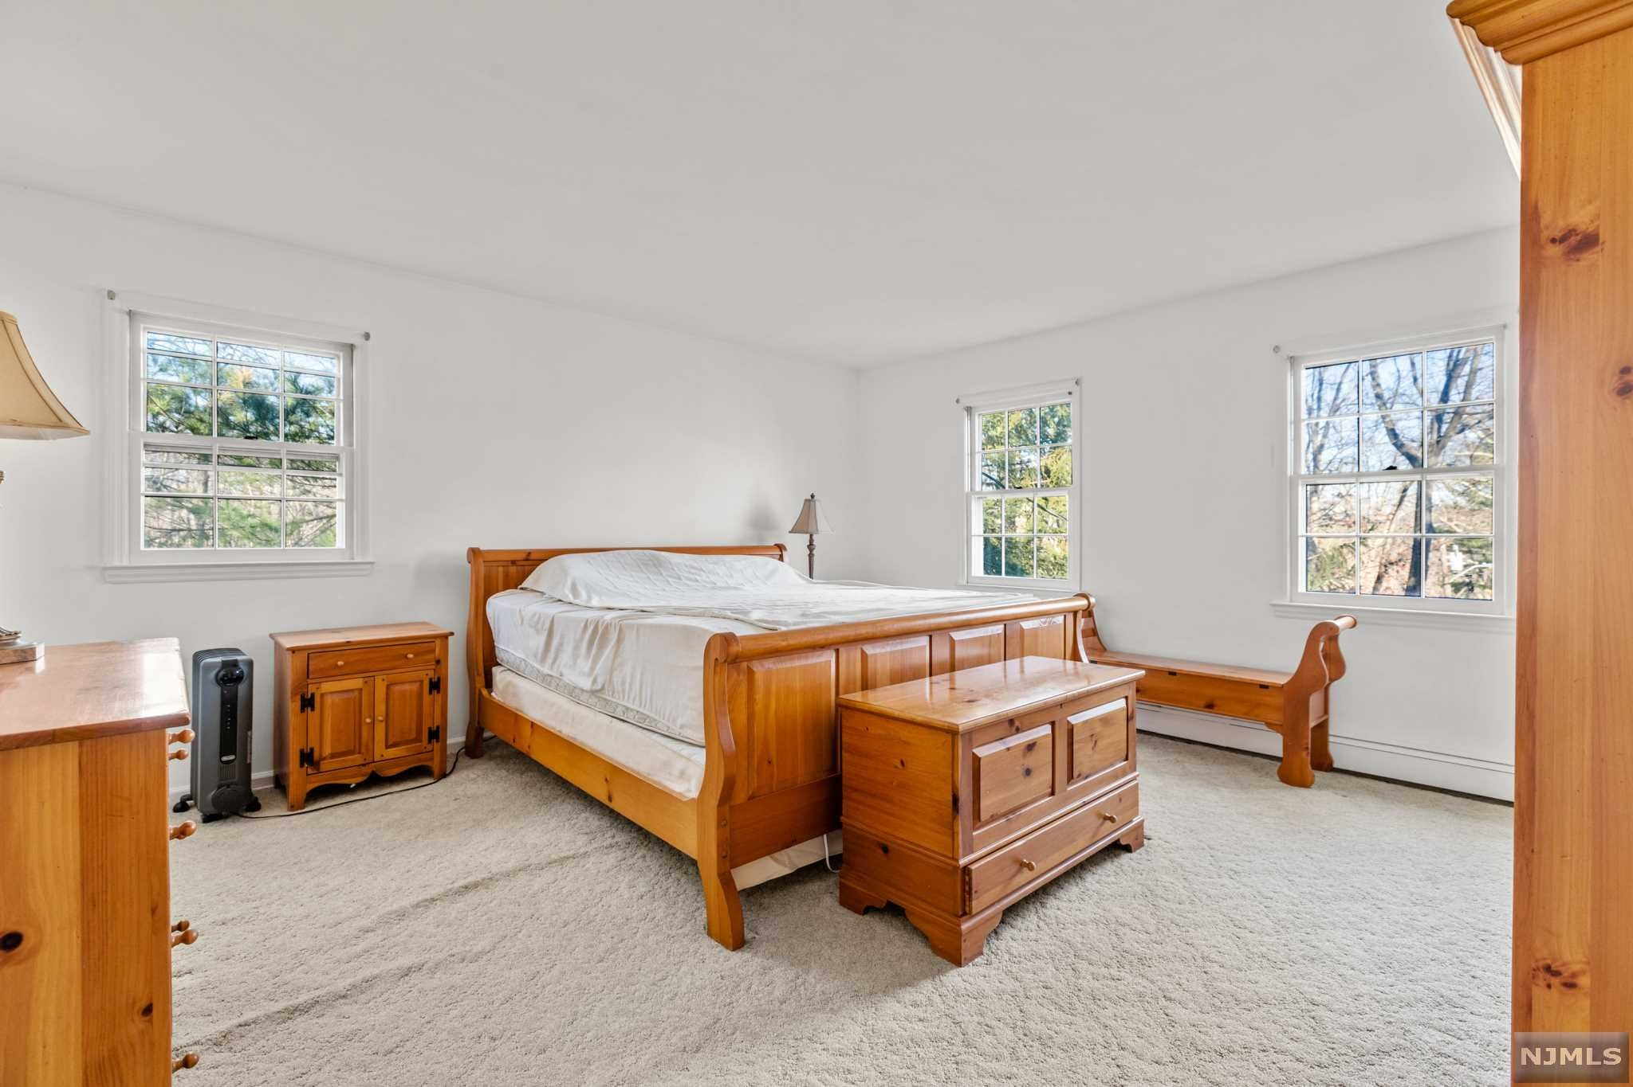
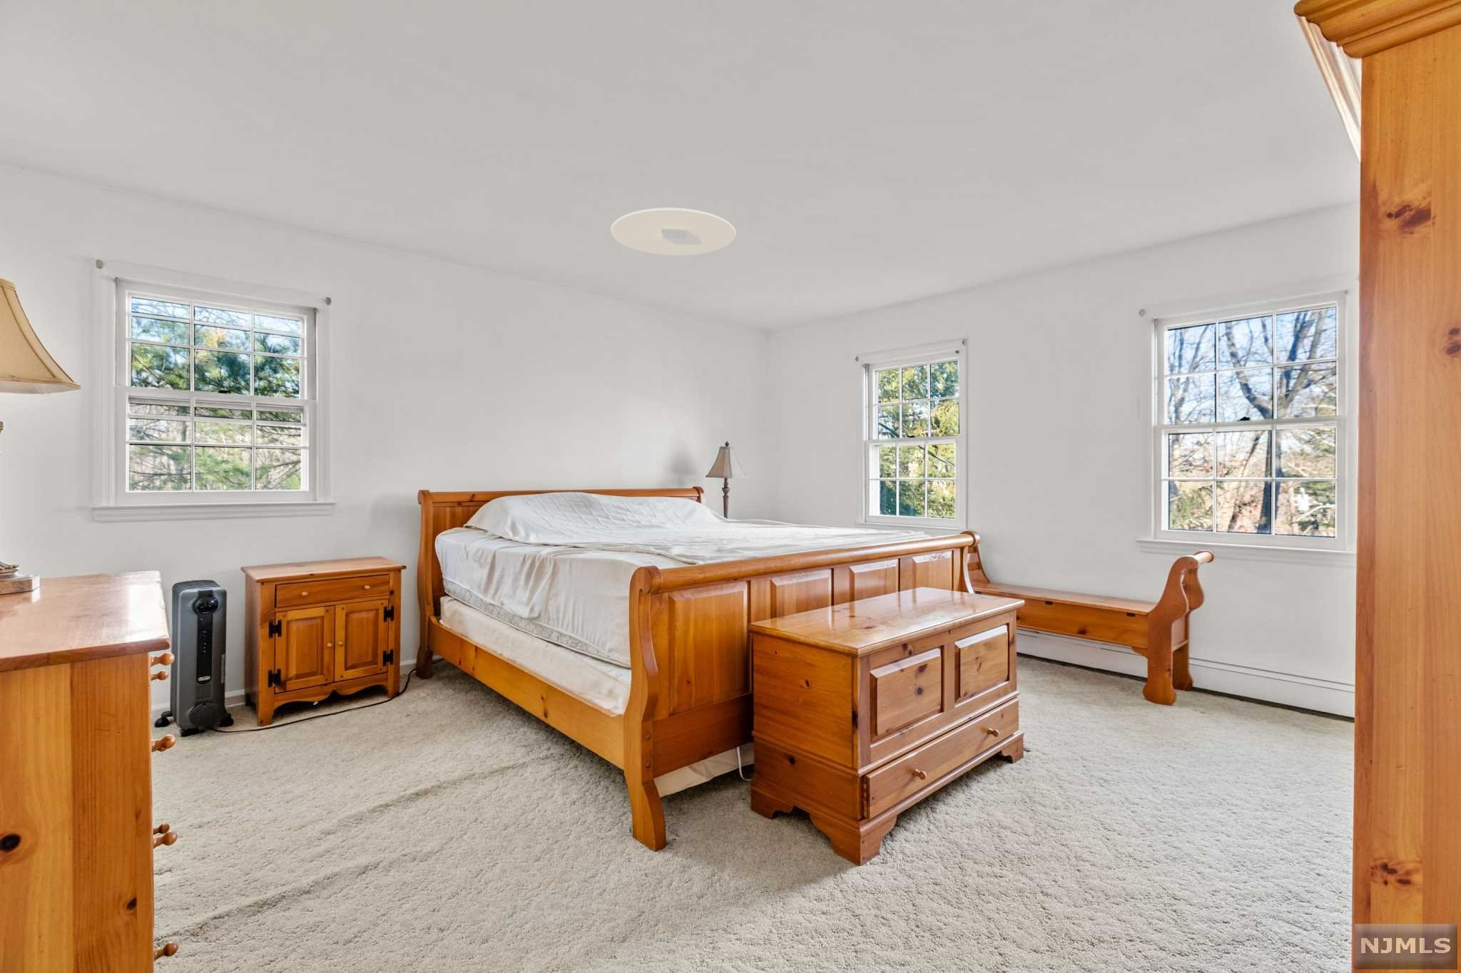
+ ceiling light (673, 227)
